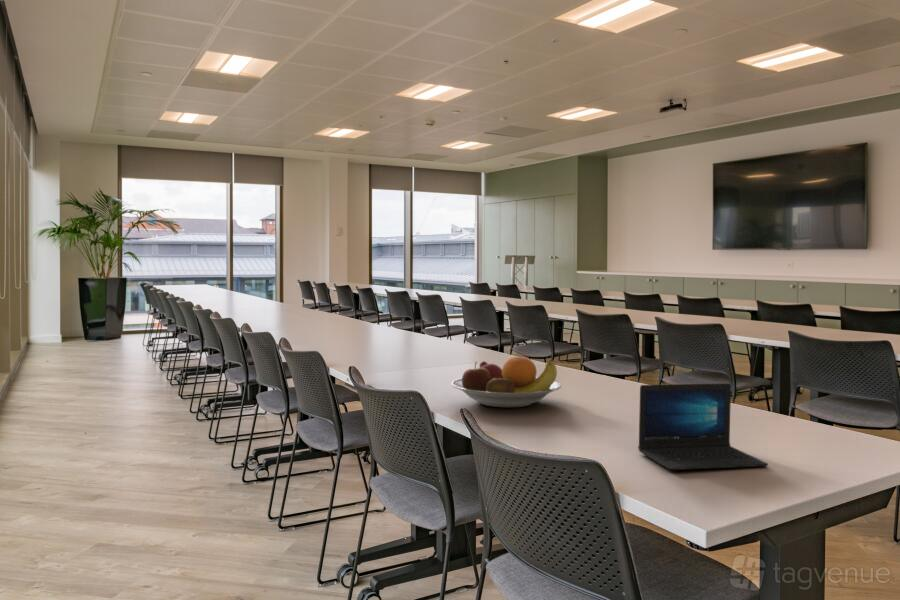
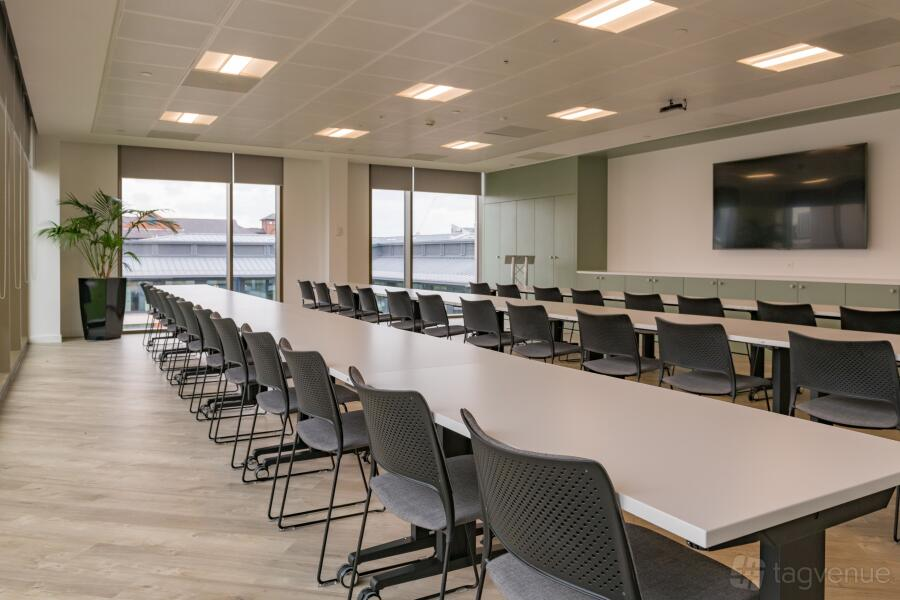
- laptop (701, 424)
- fruit bowl (505, 379)
